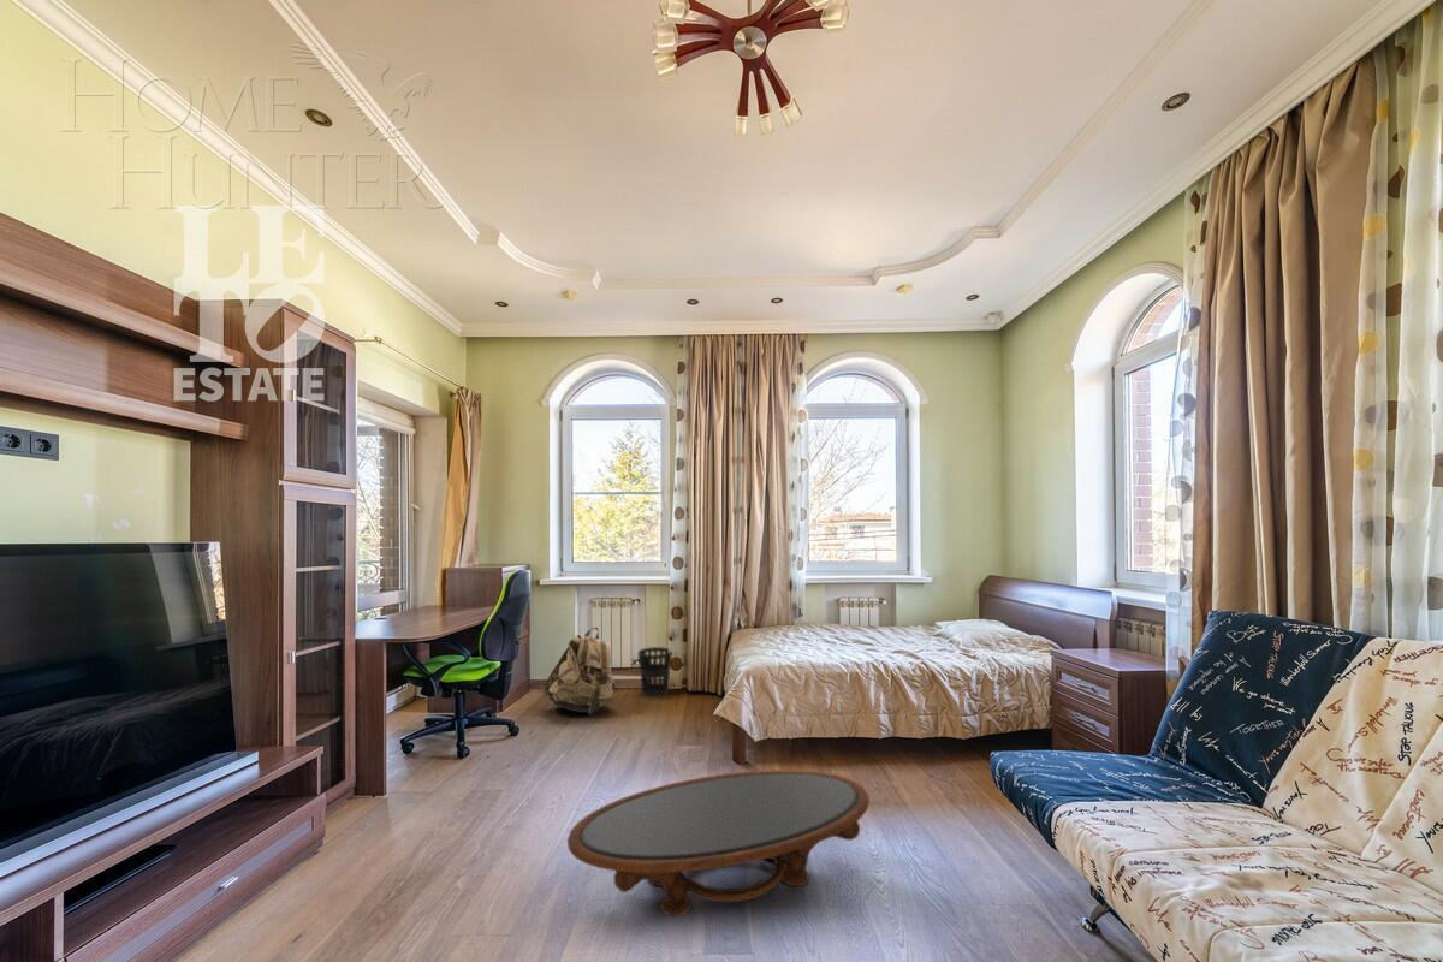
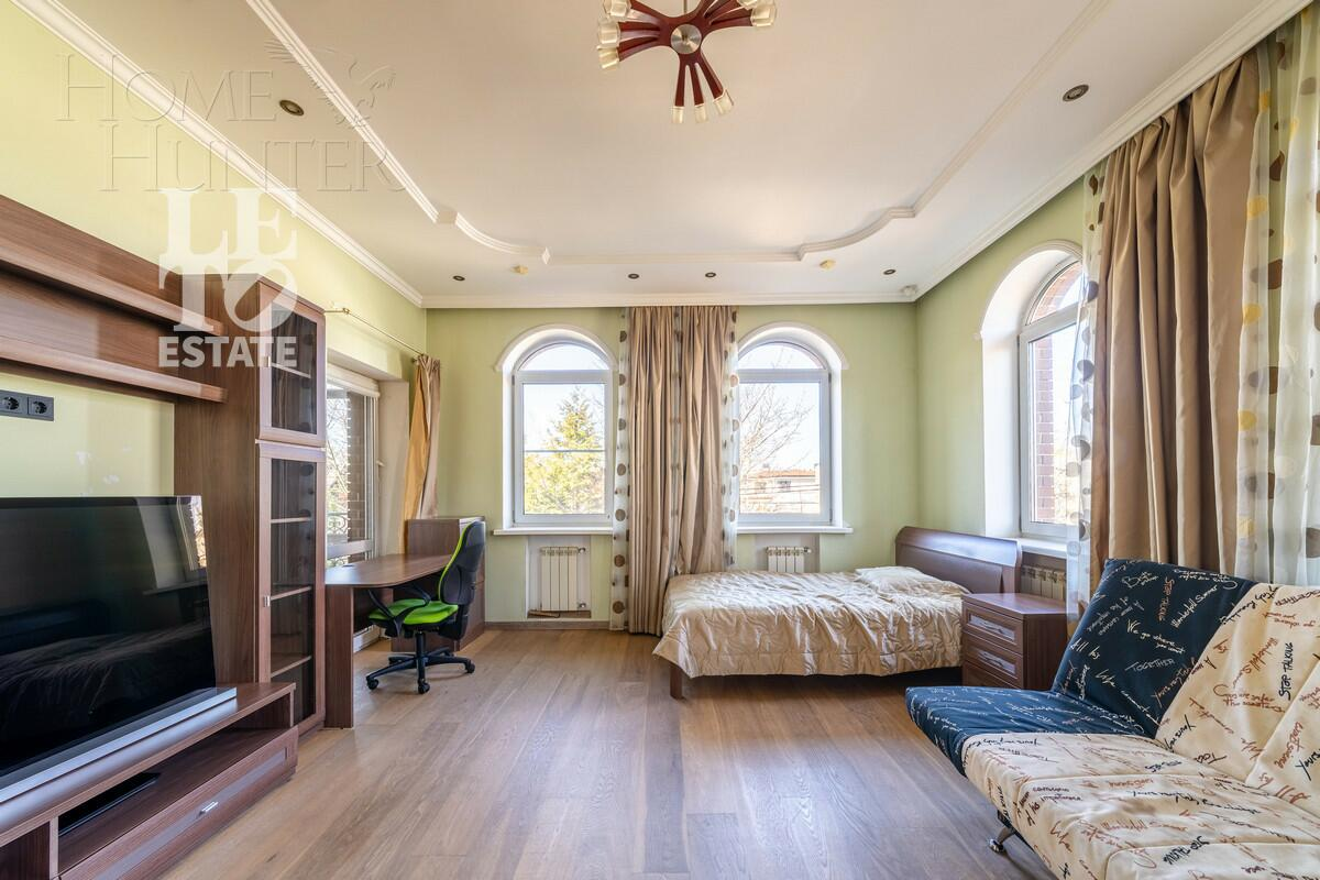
- wastebasket (654, 671)
- backpack (578, 669)
- coffee table (728, 843)
